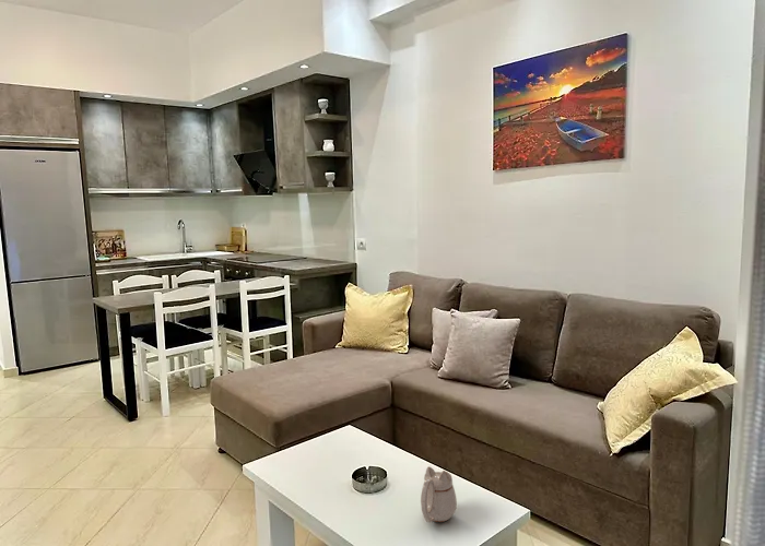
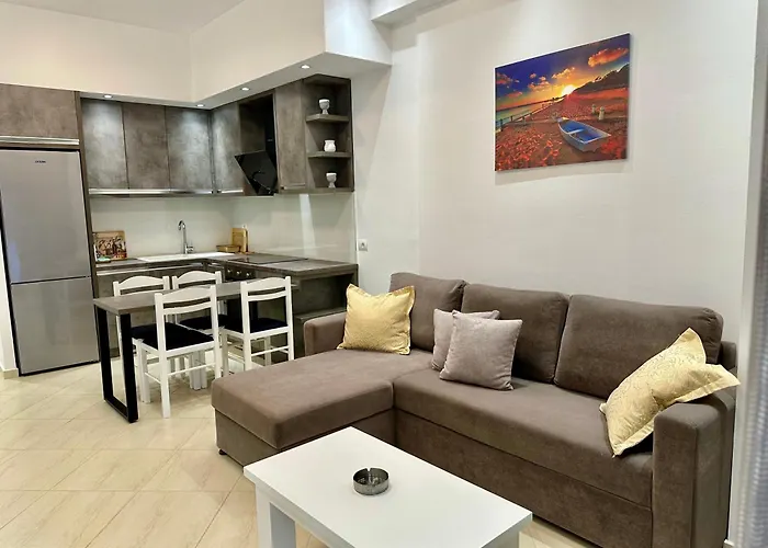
- teapot (437, 492)
